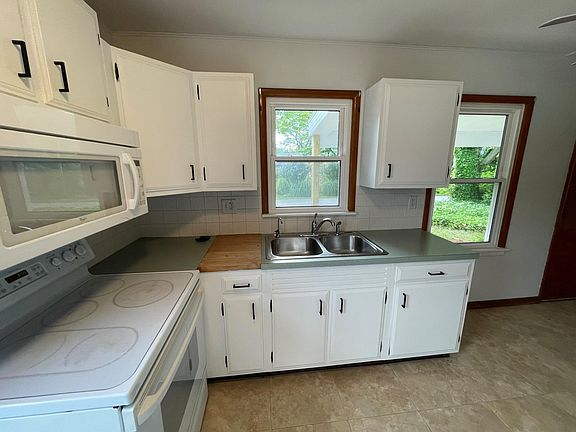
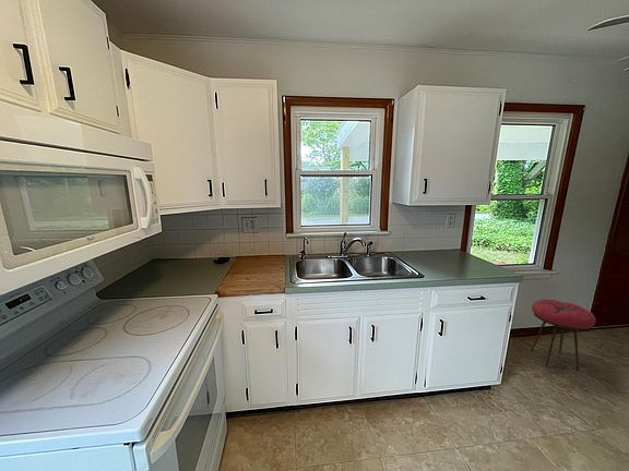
+ stool (555, 333)
